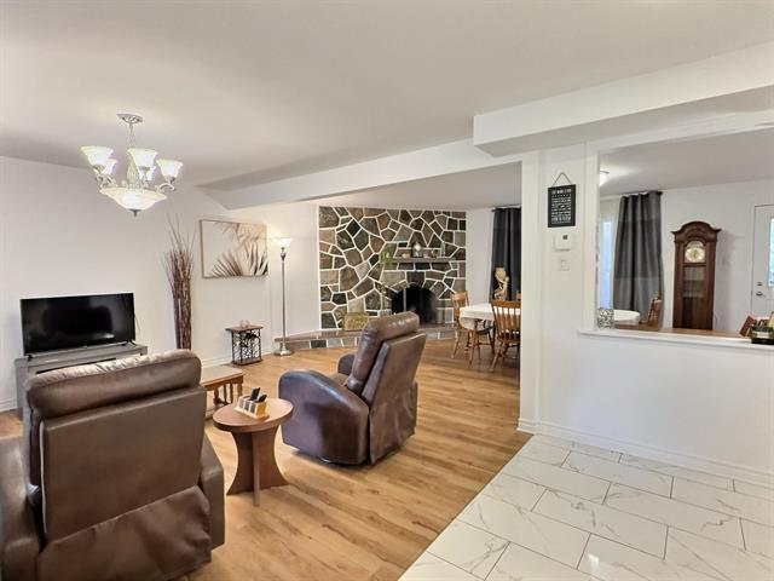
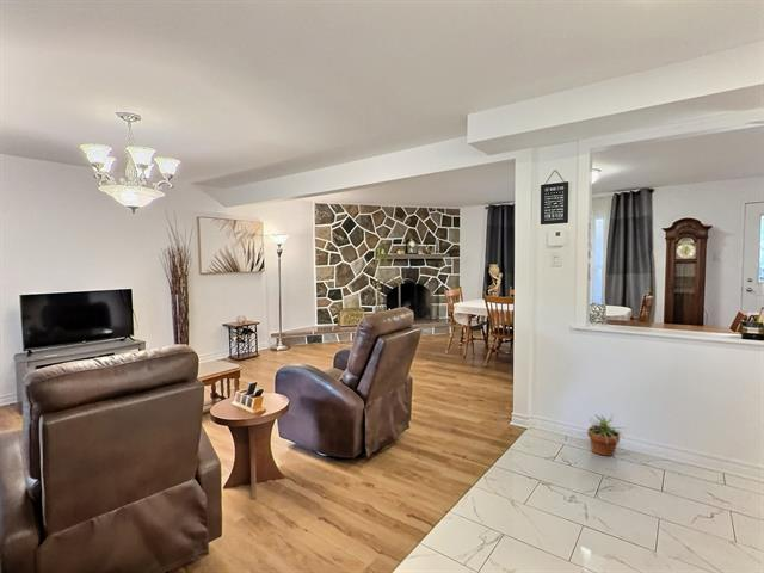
+ potted plant (604, 433)
